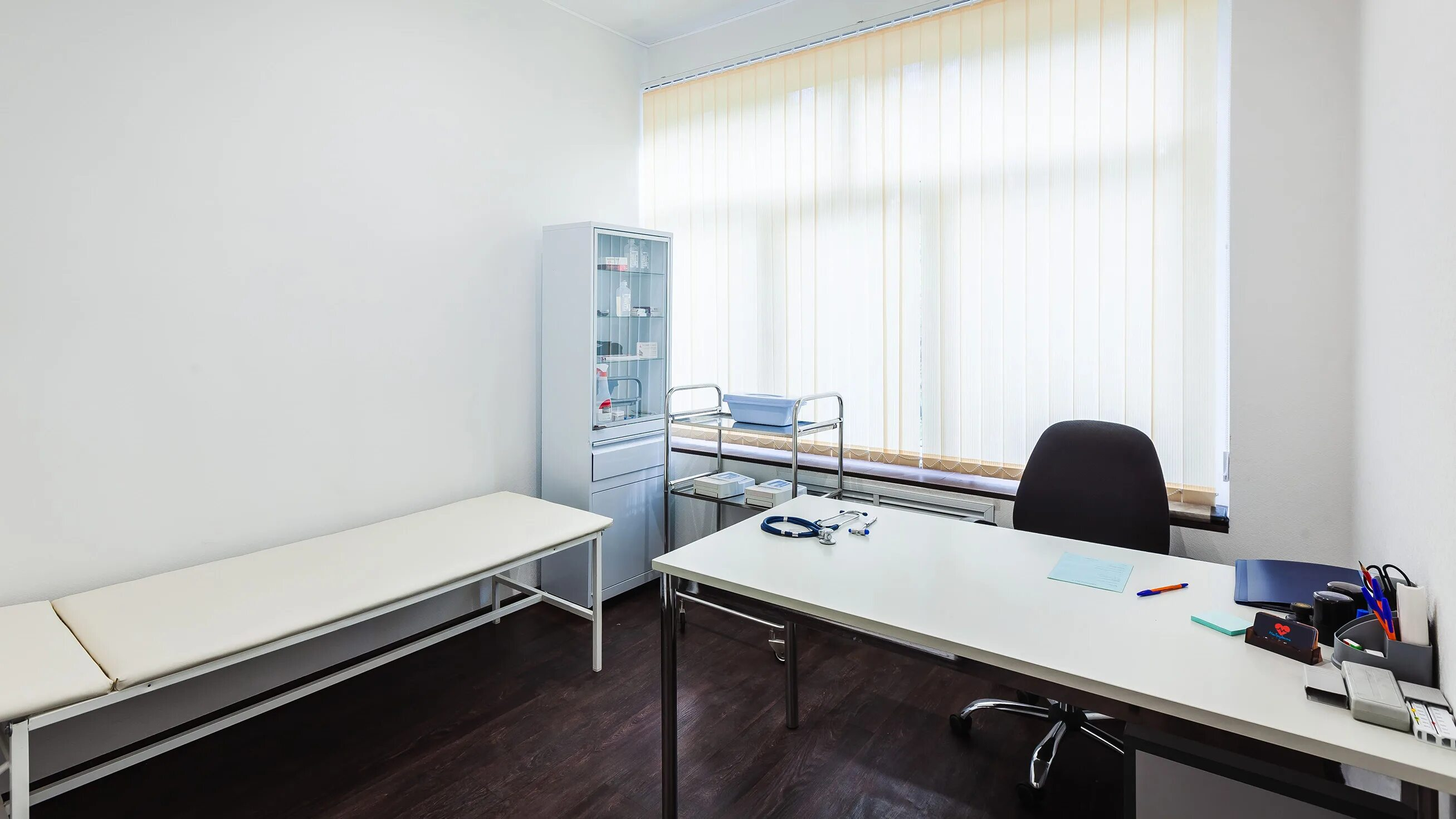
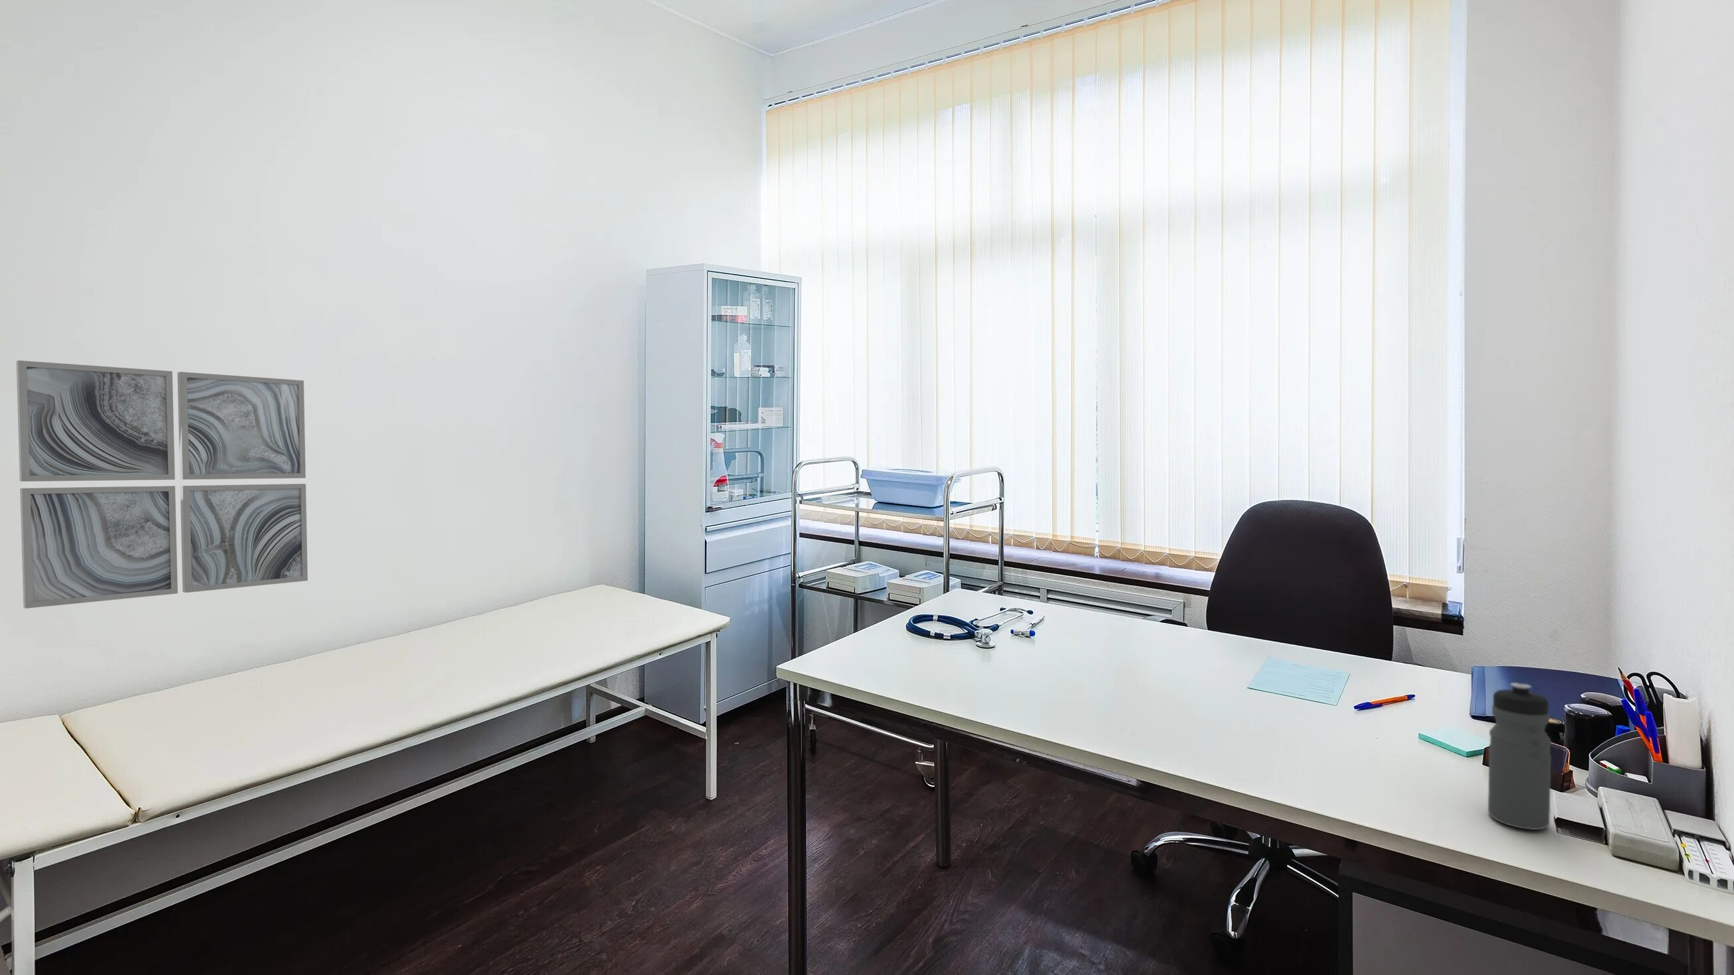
+ wall art (174, 480)
+ water bottle (1520, 751)
